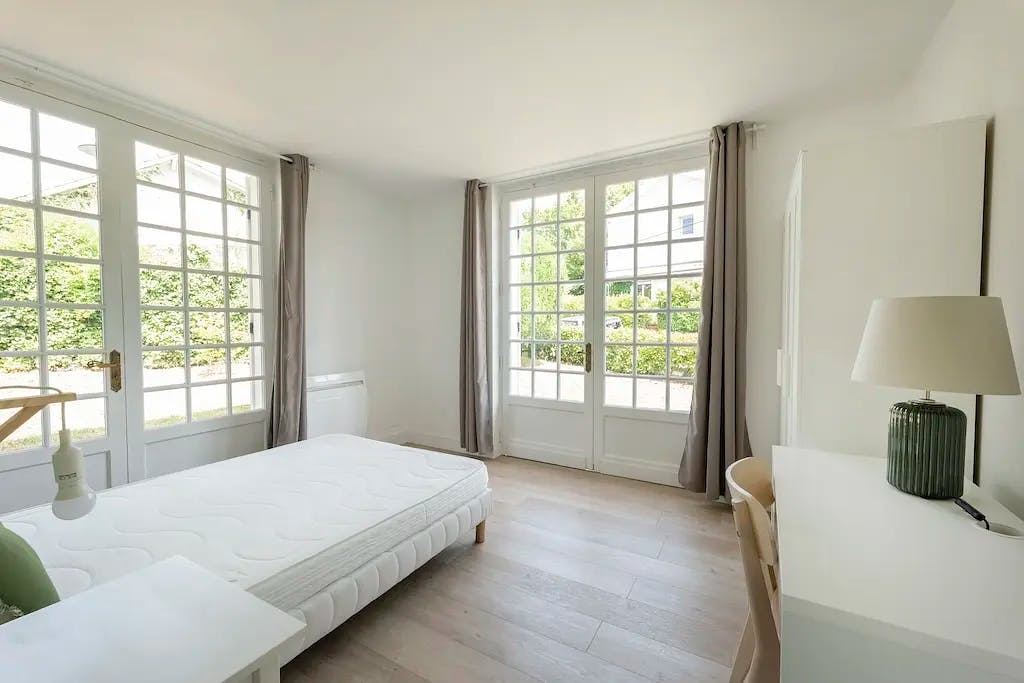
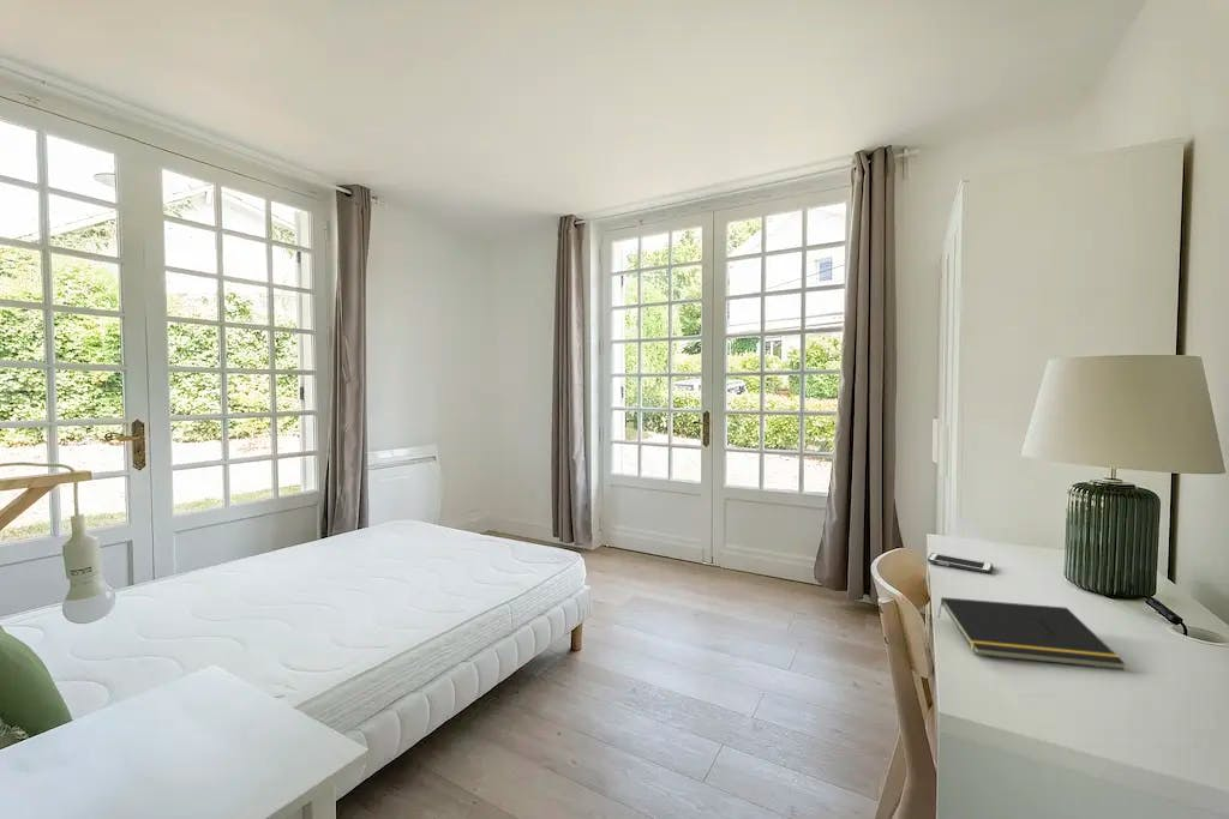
+ notepad (1023, 630)
+ cell phone (959, 562)
